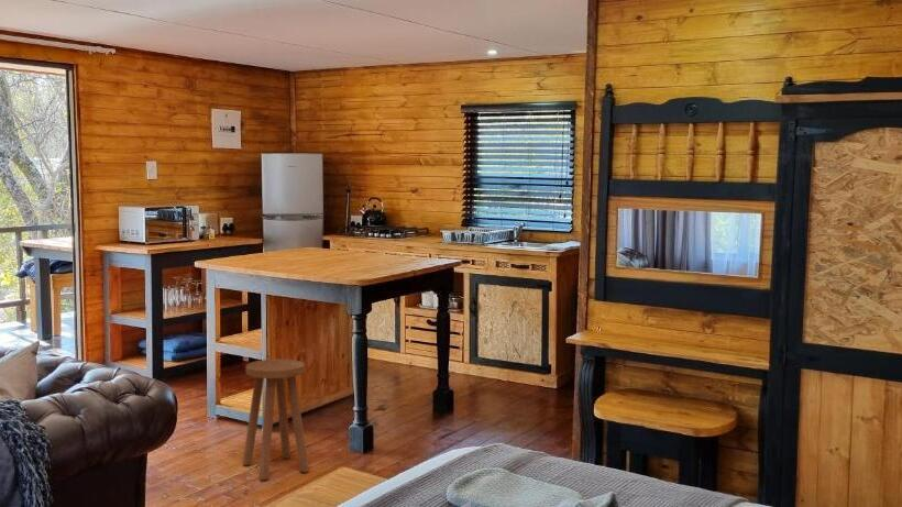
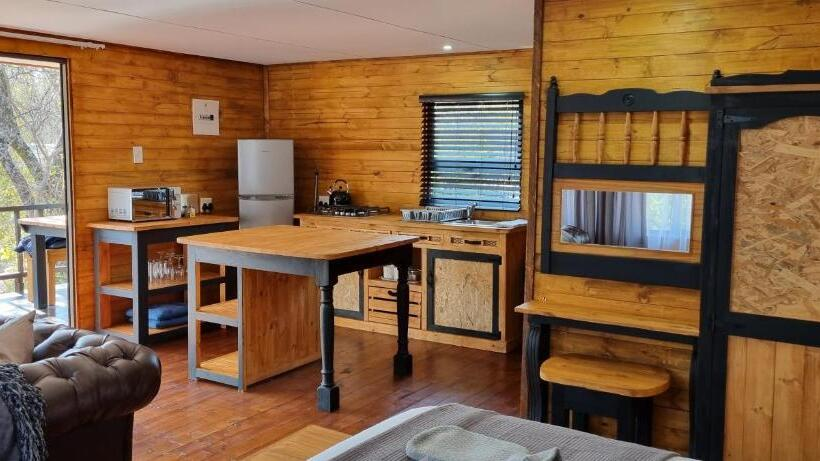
- stool (272, 417)
